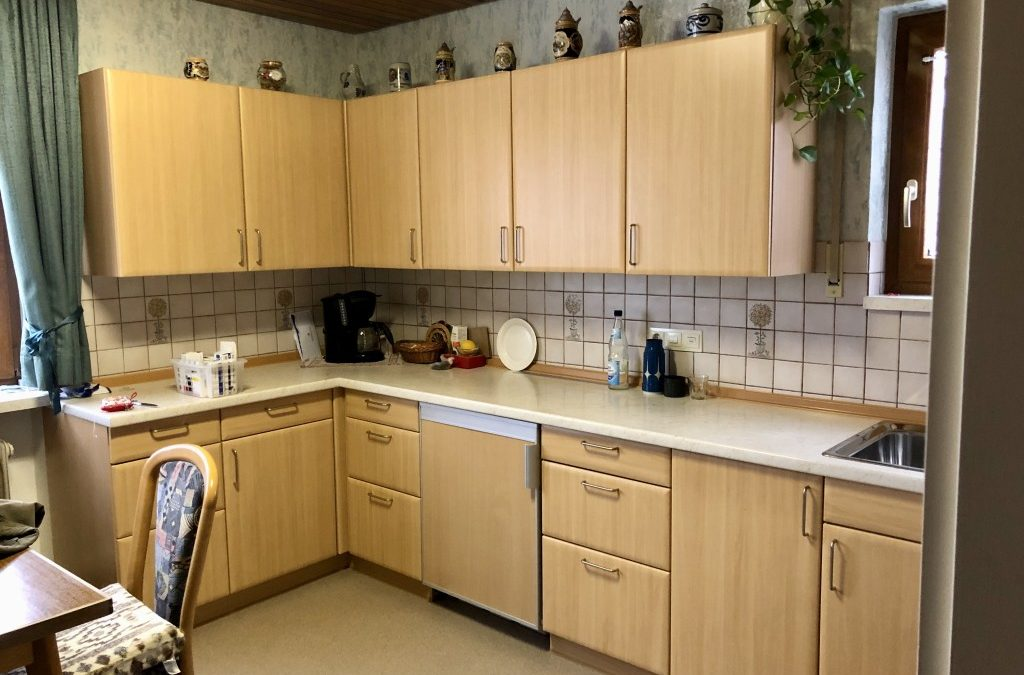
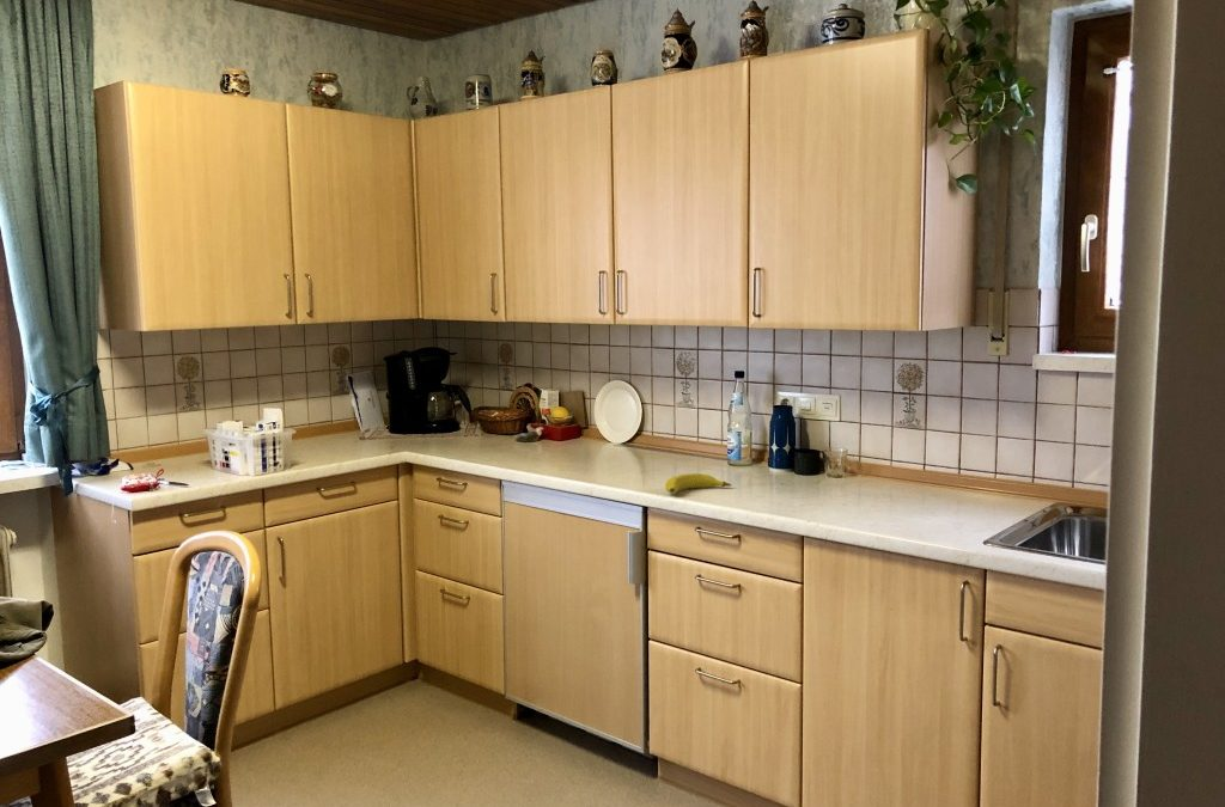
+ fruit (694, 483)
